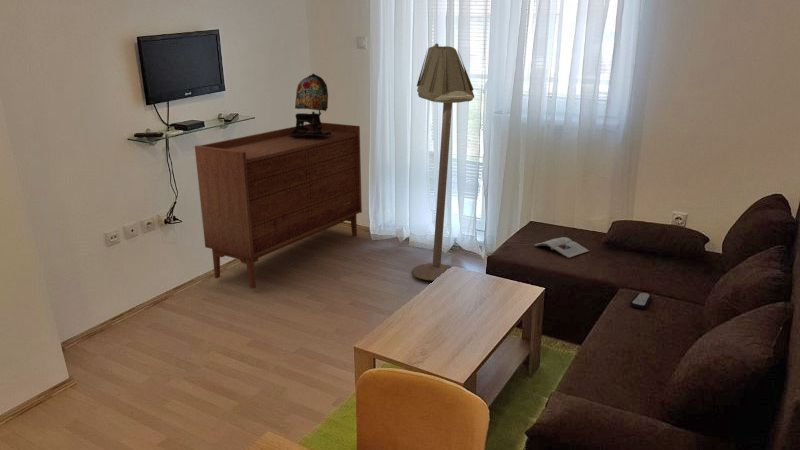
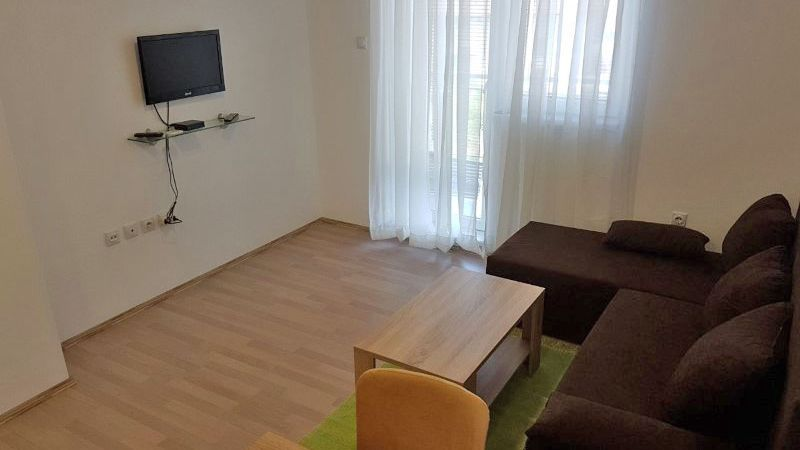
- remote control (641, 300)
- sideboard (288, 197)
- magazine (561, 245)
- floor lamp (443, 162)
- table lamp (311, 105)
